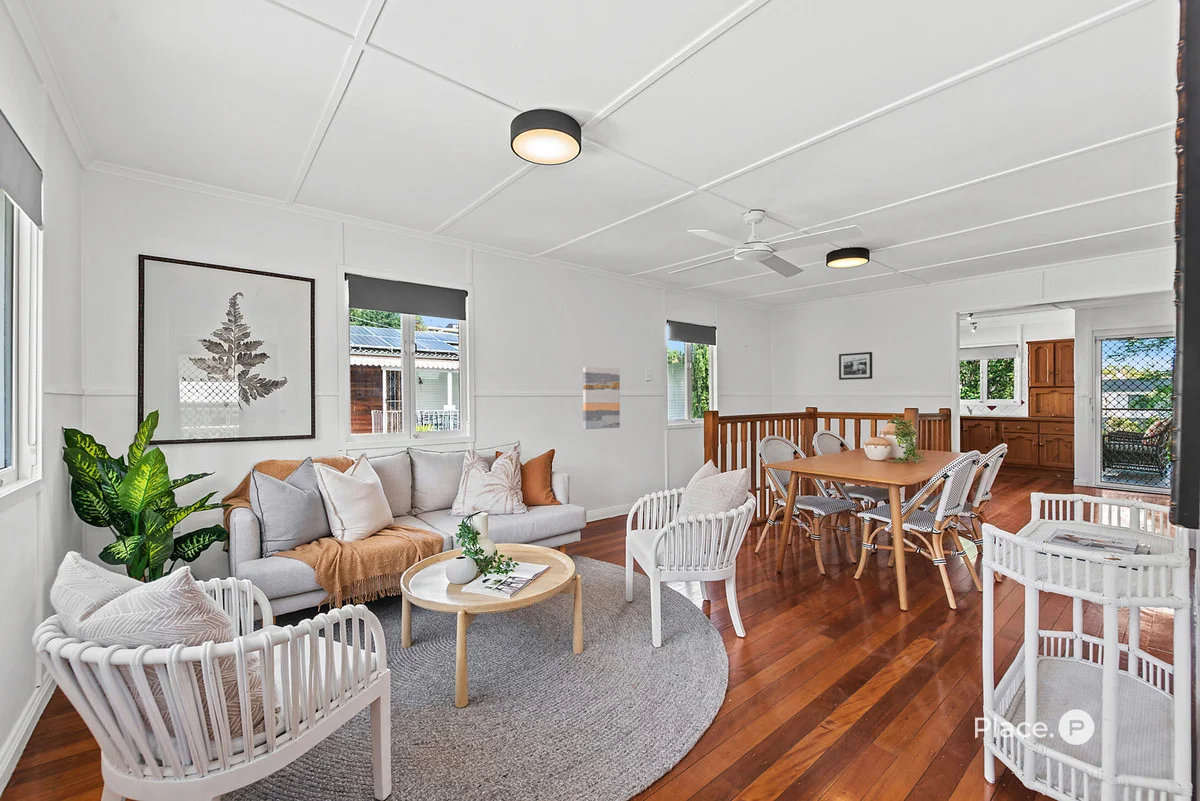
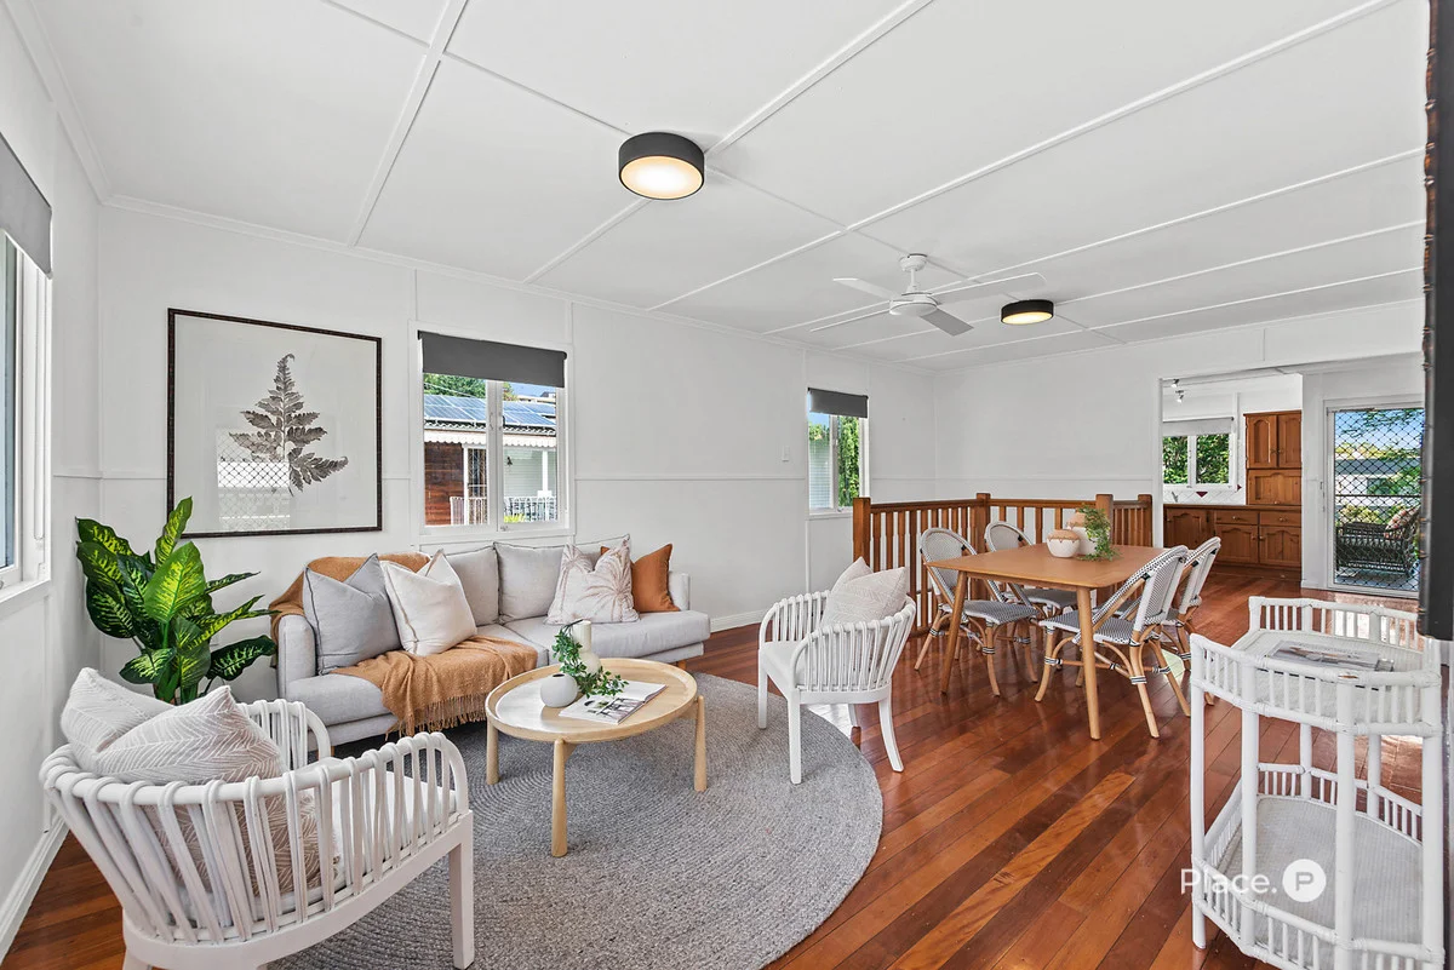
- picture frame (855, 366)
- wall art (601, 398)
